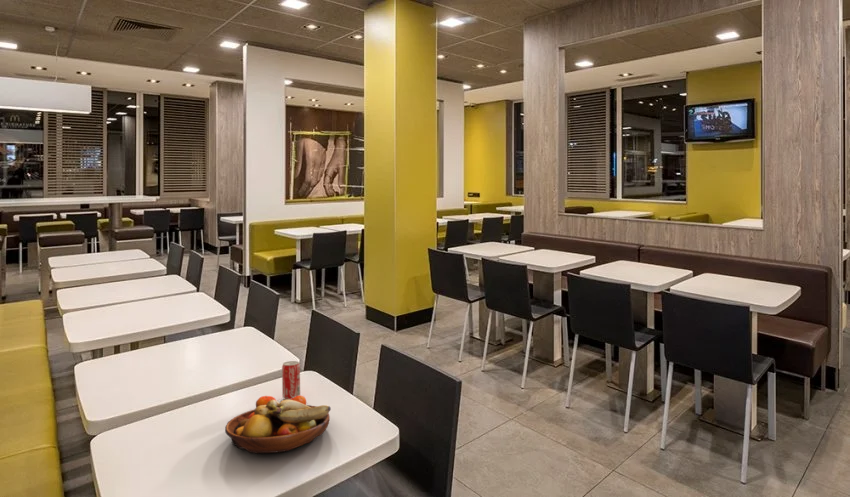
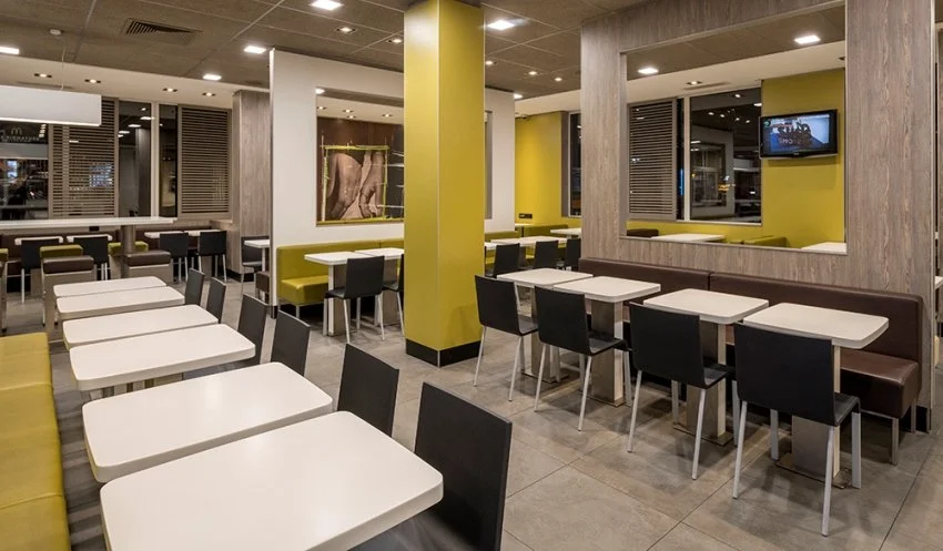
- beverage can (291, 380)
- fruit bowl (280, 415)
